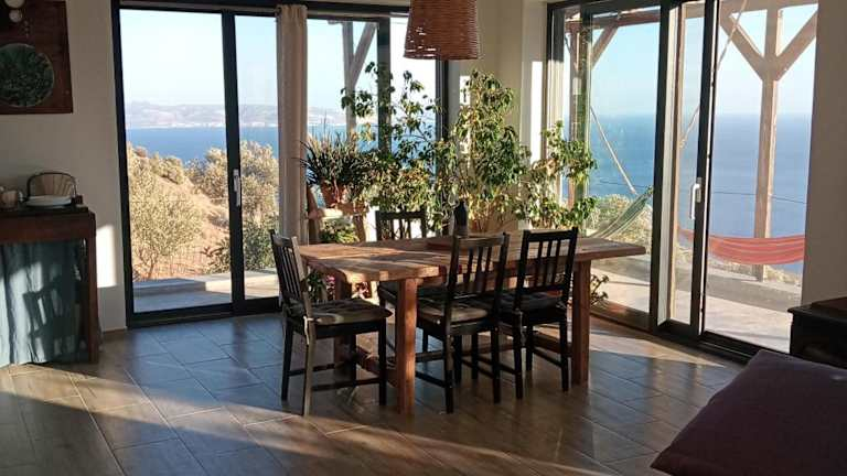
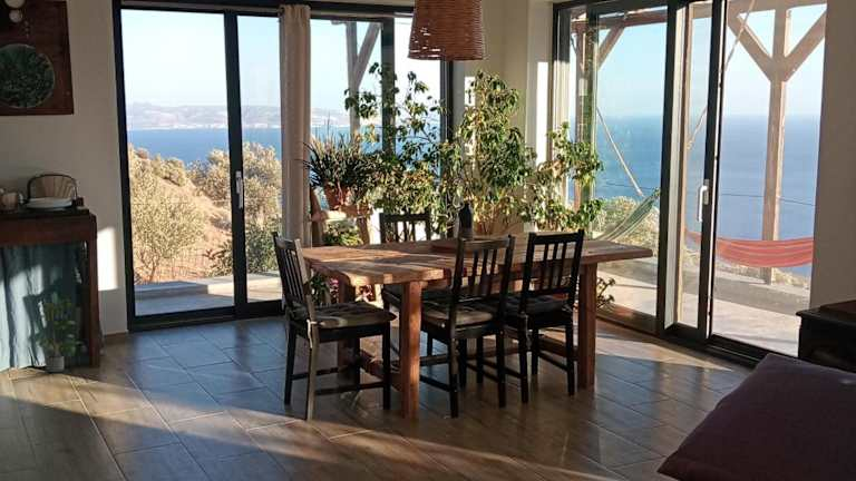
+ potted plant (60, 328)
